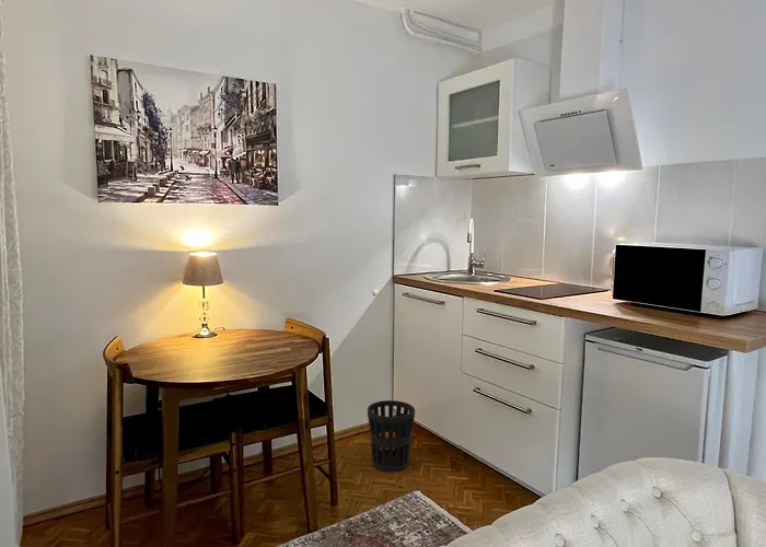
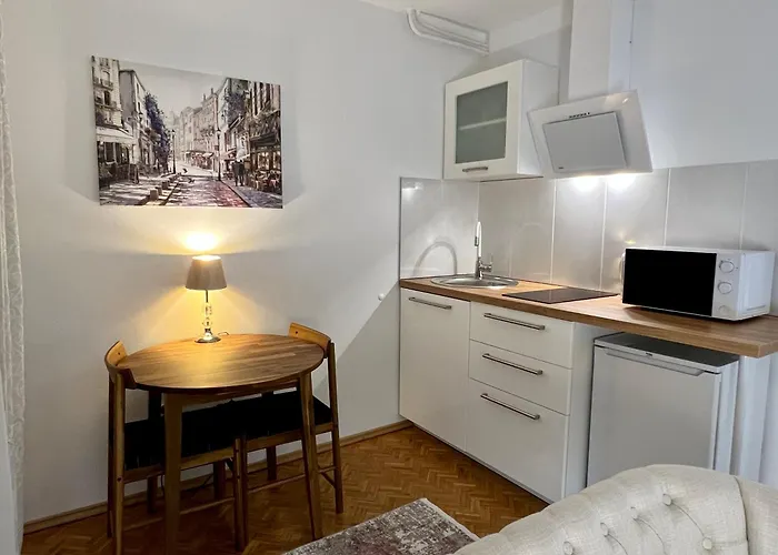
- wastebasket (391, 435)
